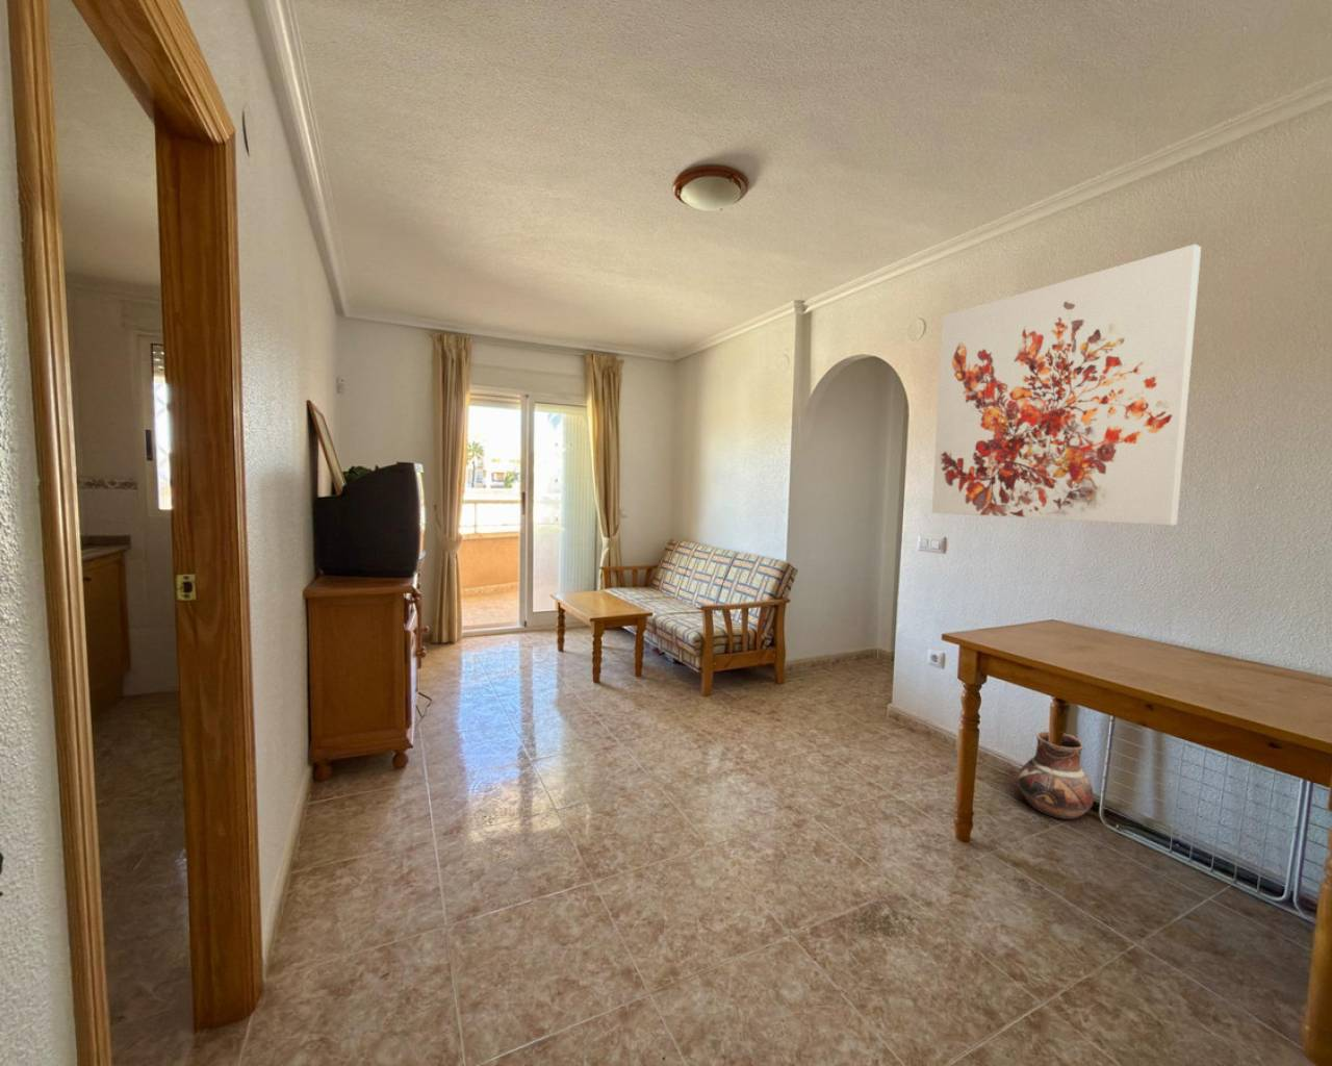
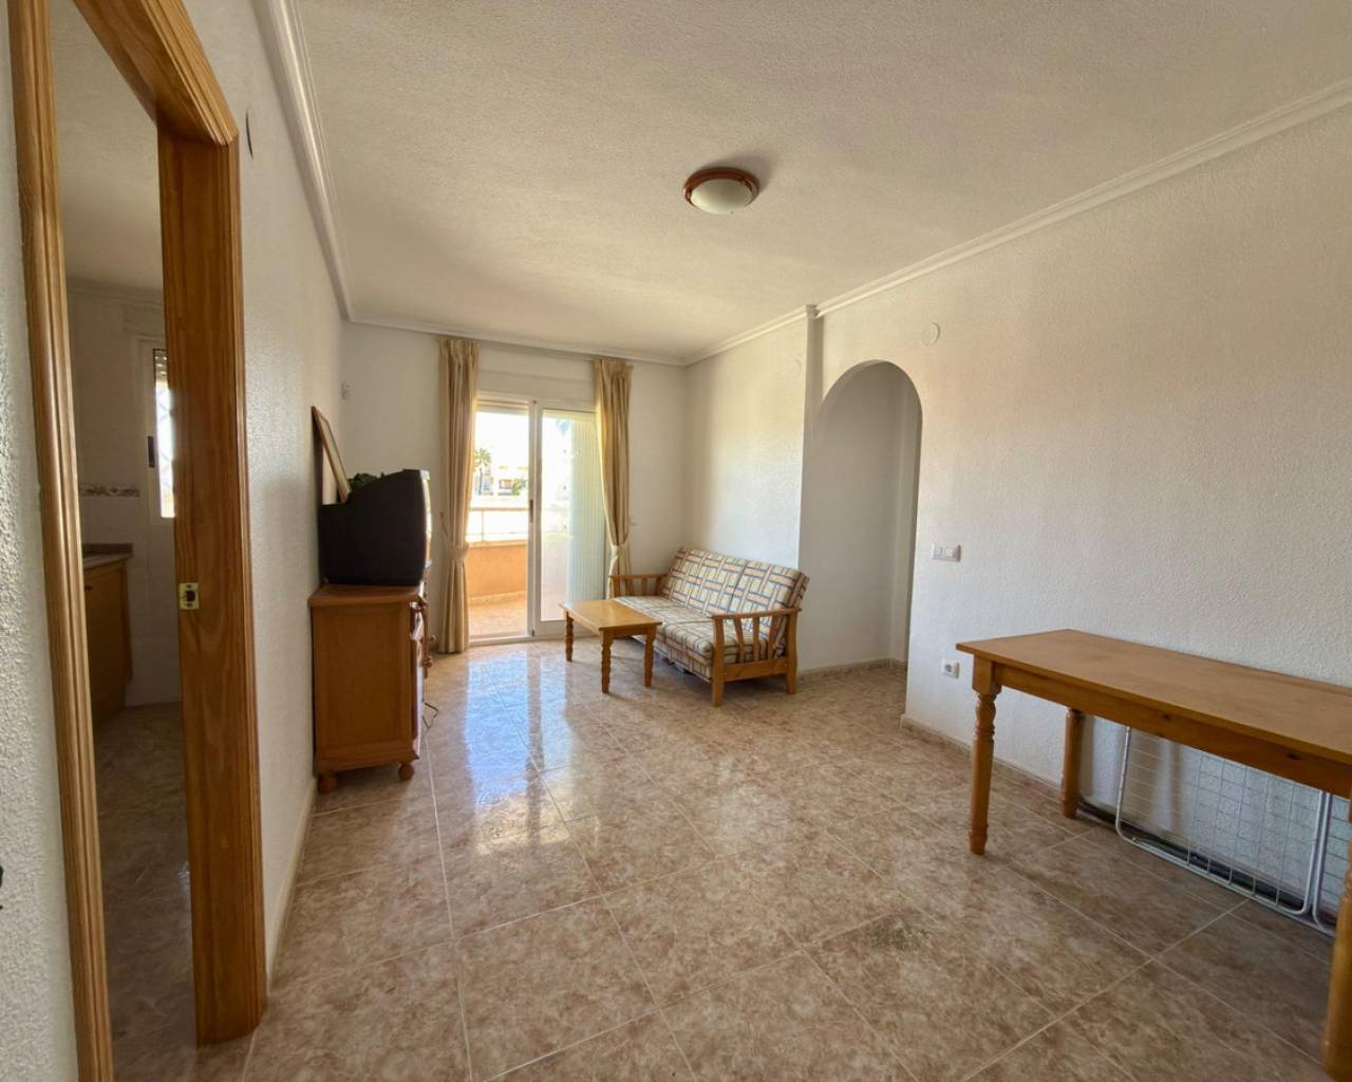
- wall art (1041, 404)
- ceramic pot (1055, 773)
